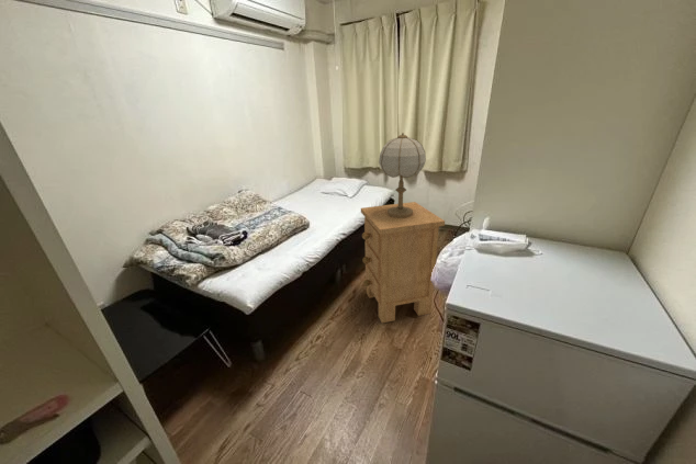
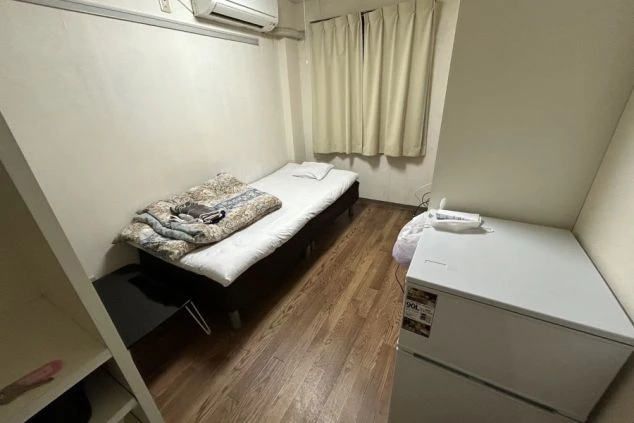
- table lamp (401, 174)
- nightstand (394, 261)
